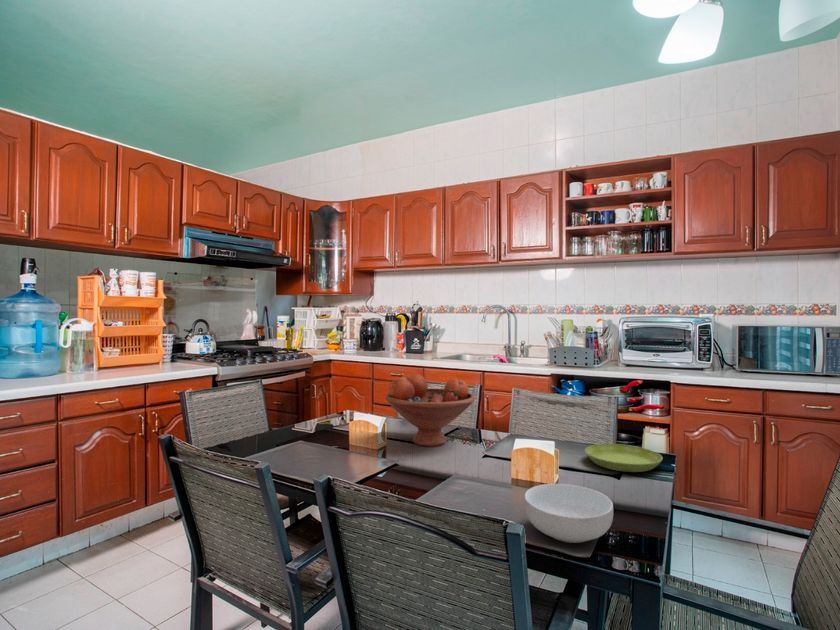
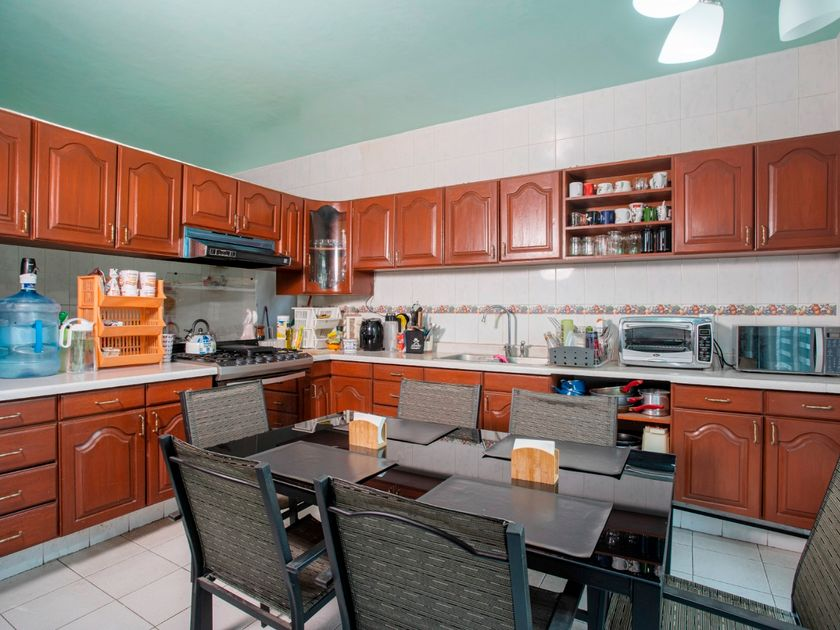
- fruit bowl (429, 409)
- saucer (622, 458)
- cereal bowl (567, 516)
